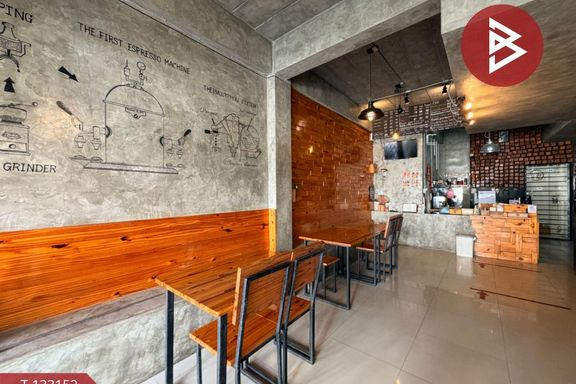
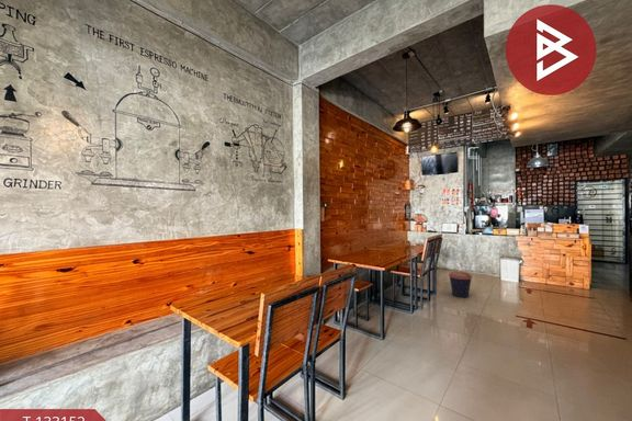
+ coffee cup (460, 284)
